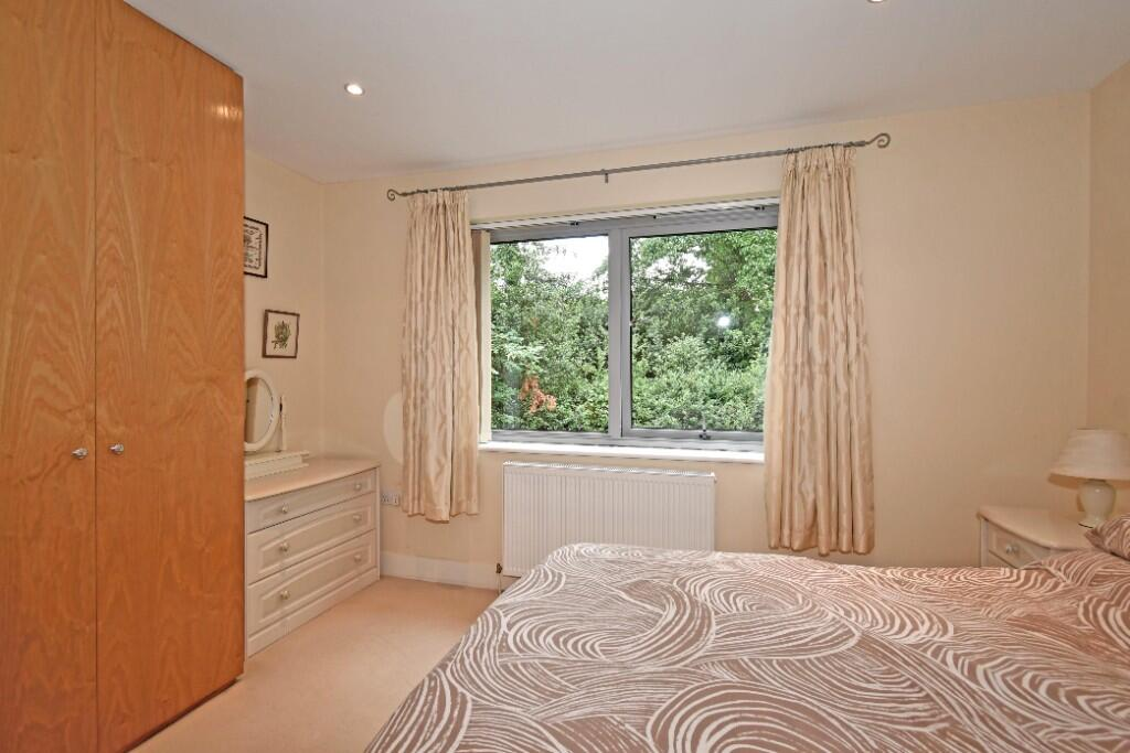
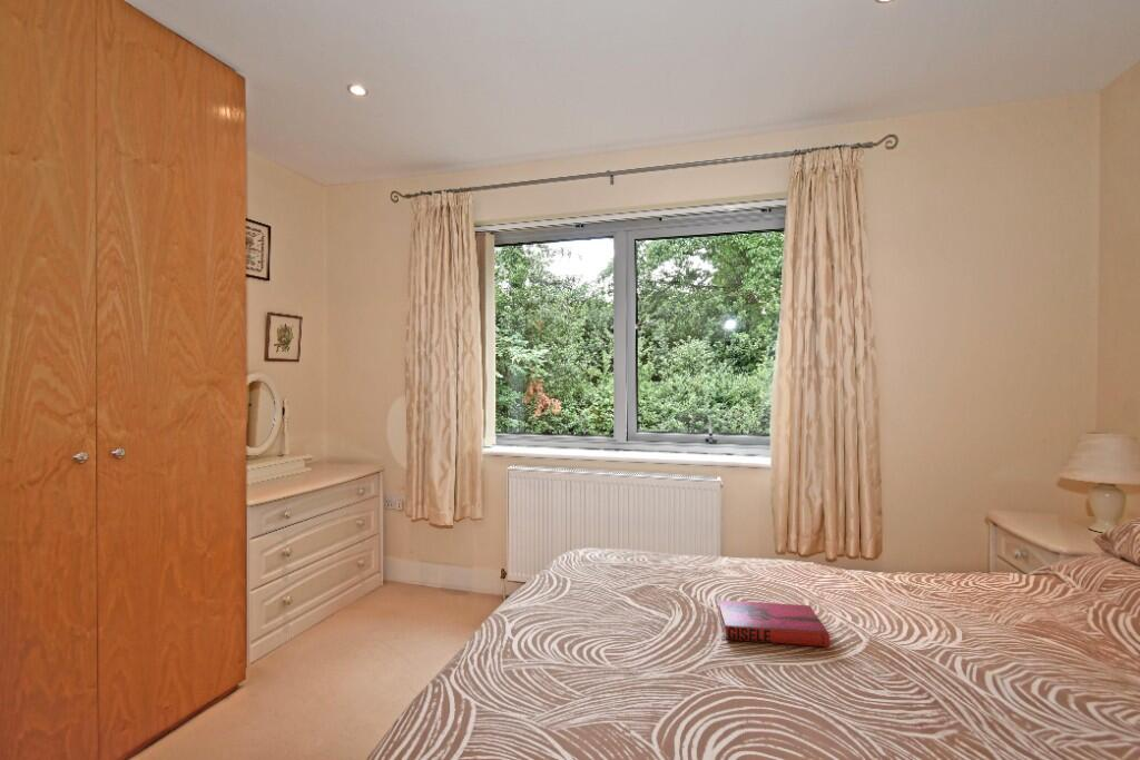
+ hardback book (769, 621)
